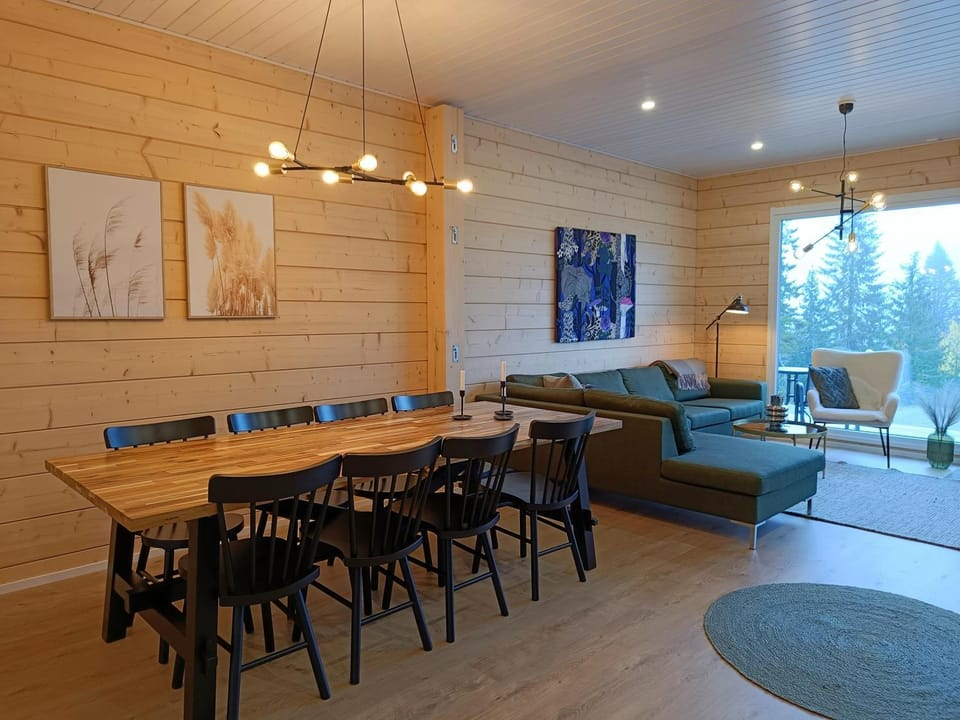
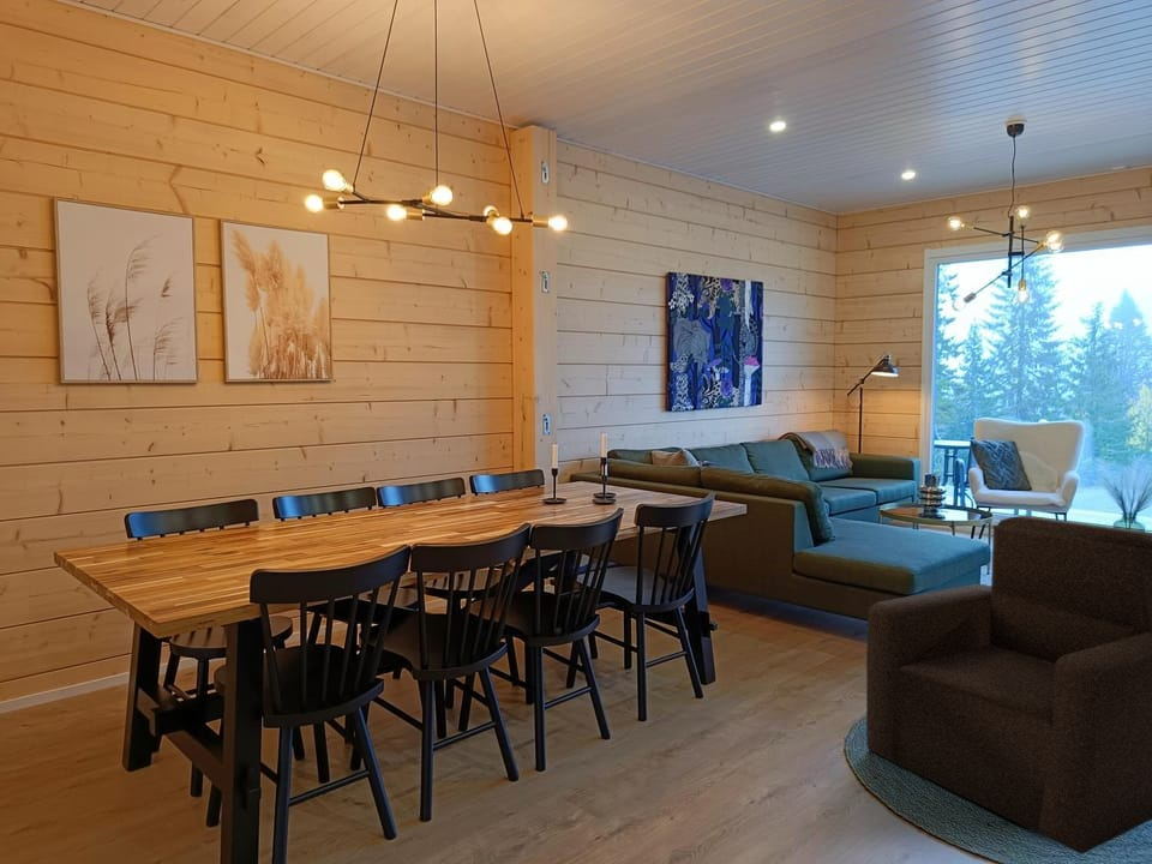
+ armchair (1027, 652)
